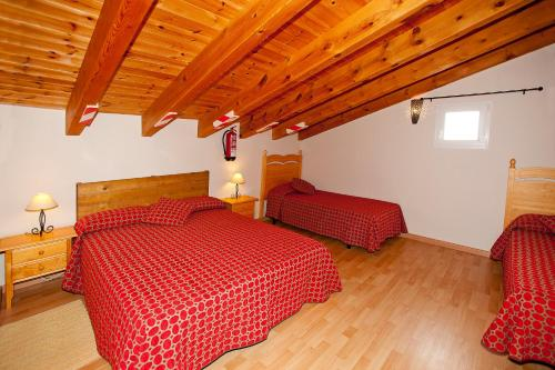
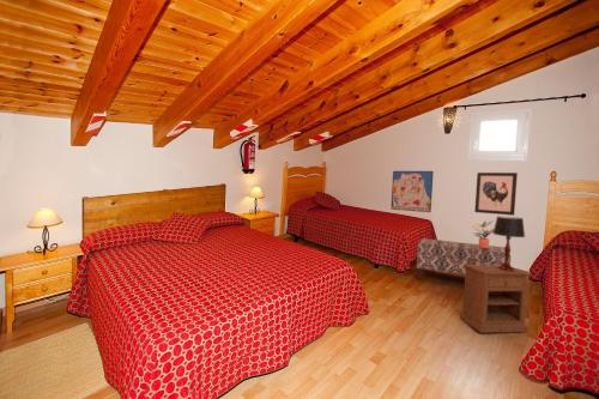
+ bench (460, 264)
+ potted plant (482, 232)
+ table lamp (507, 243)
+ nightstand (495, 297)
+ wall art (495, 193)
+ wall art (411, 191)
